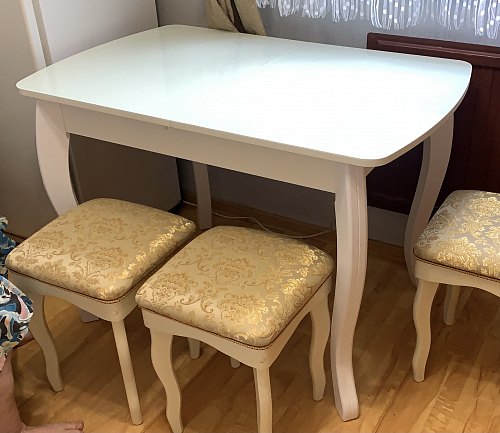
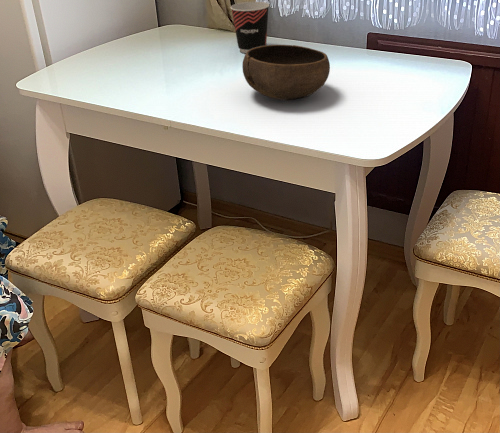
+ cup (251, 28)
+ bowl (285, 72)
